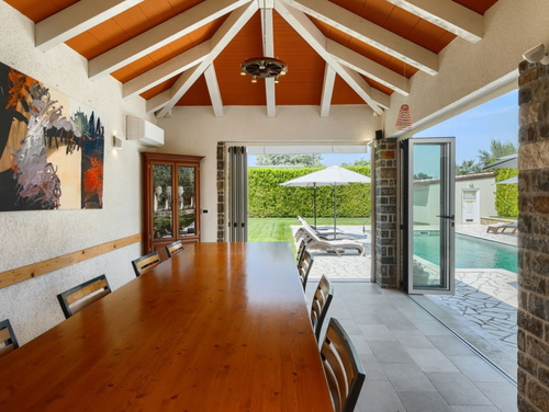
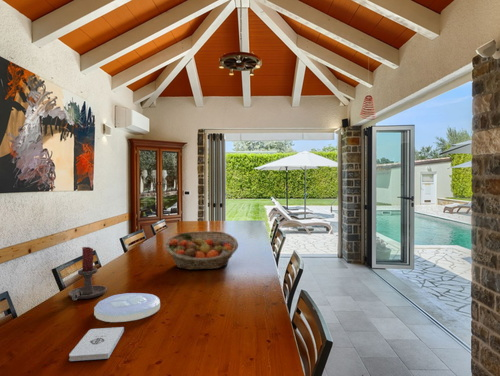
+ candle holder (85, 271)
+ fruit basket (202, 249)
+ notepad (98, 342)
+ plate (128, 304)
